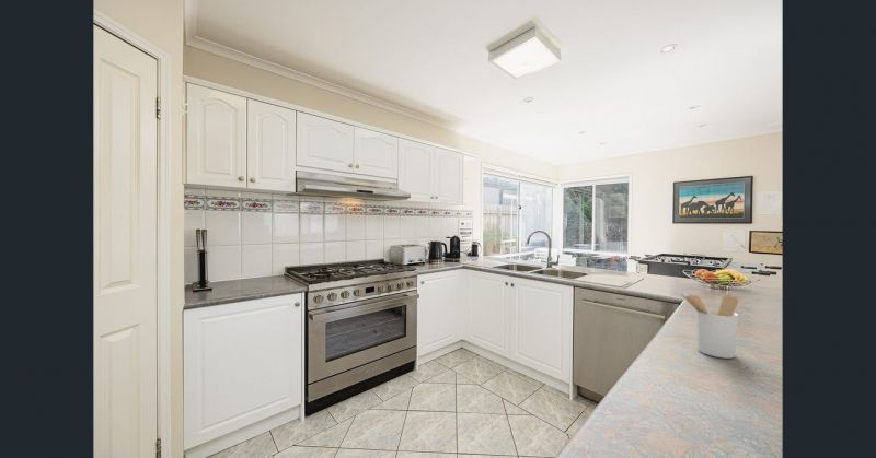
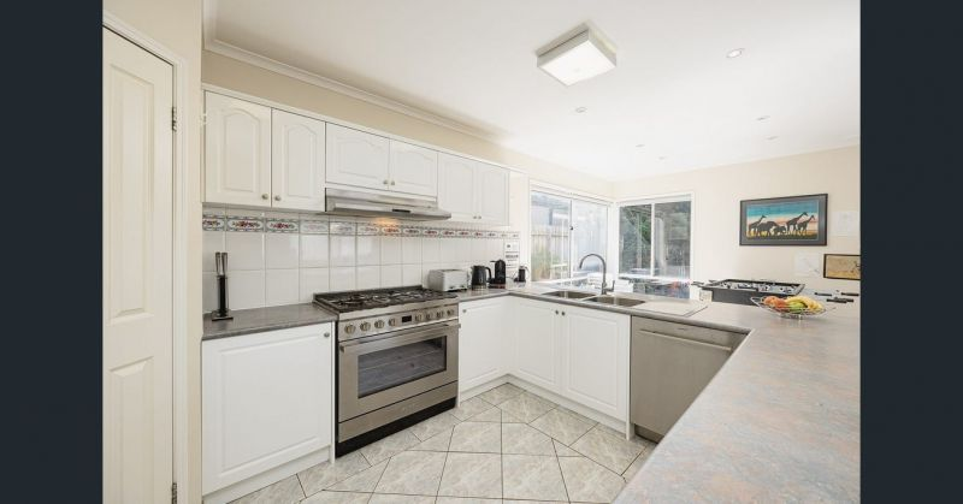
- utensil holder (706, 321)
